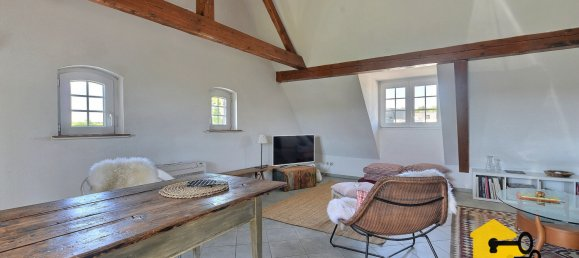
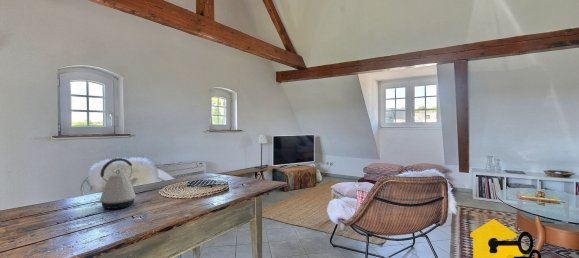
+ kettle (119, 181)
